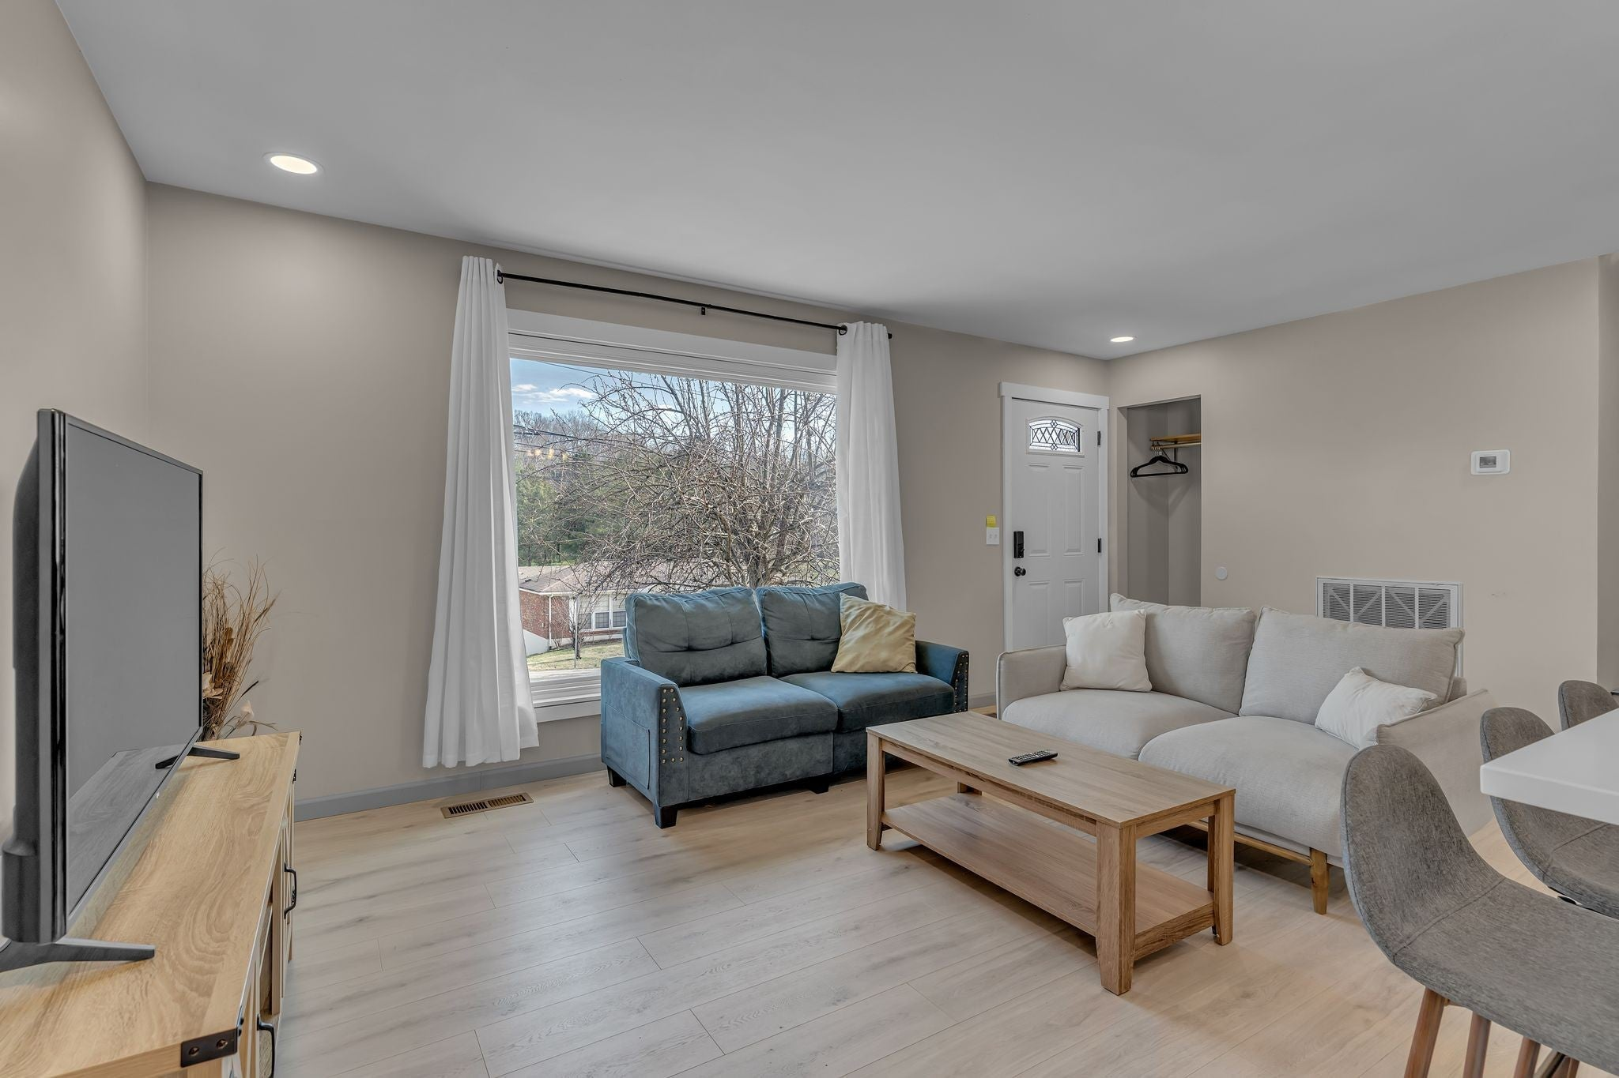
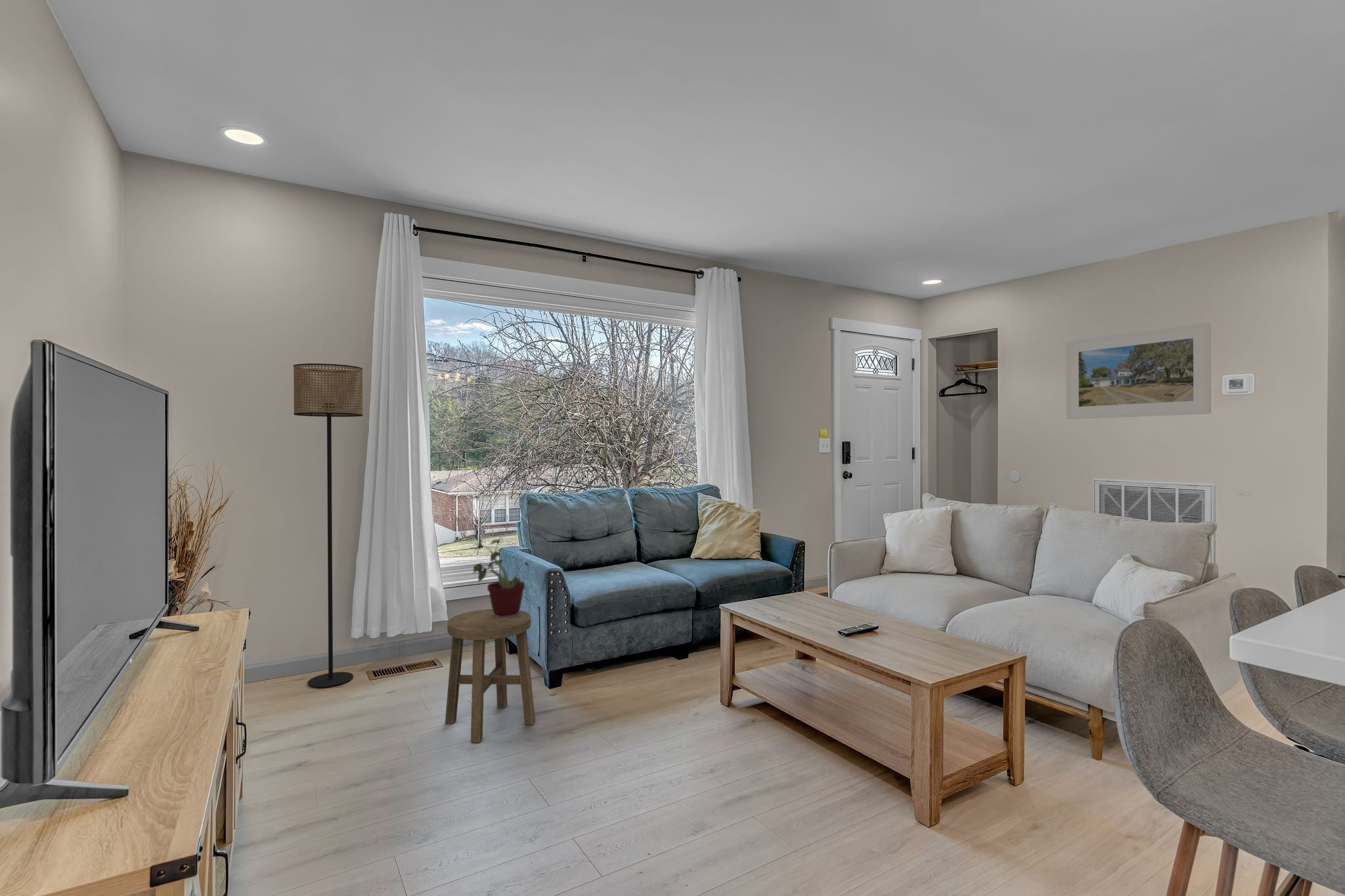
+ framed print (1132, 374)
+ stool (491, 672)
+ potted plant (497, 576)
+ floor lamp (330, 524)
